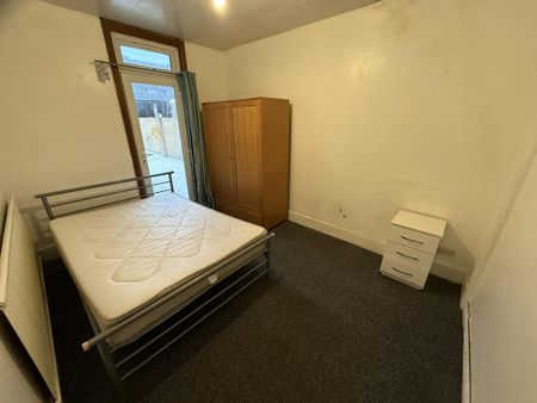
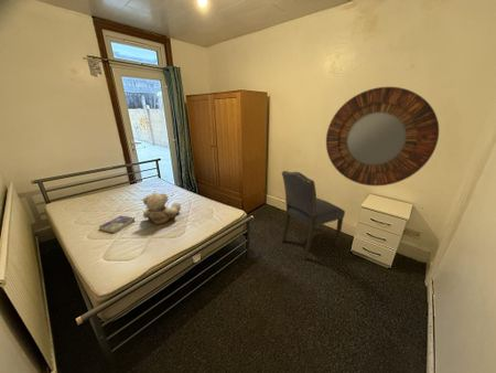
+ chair (311, 209)
+ teddy bear (160, 204)
+ book (117, 223)
+ home mirror (373, 139)
